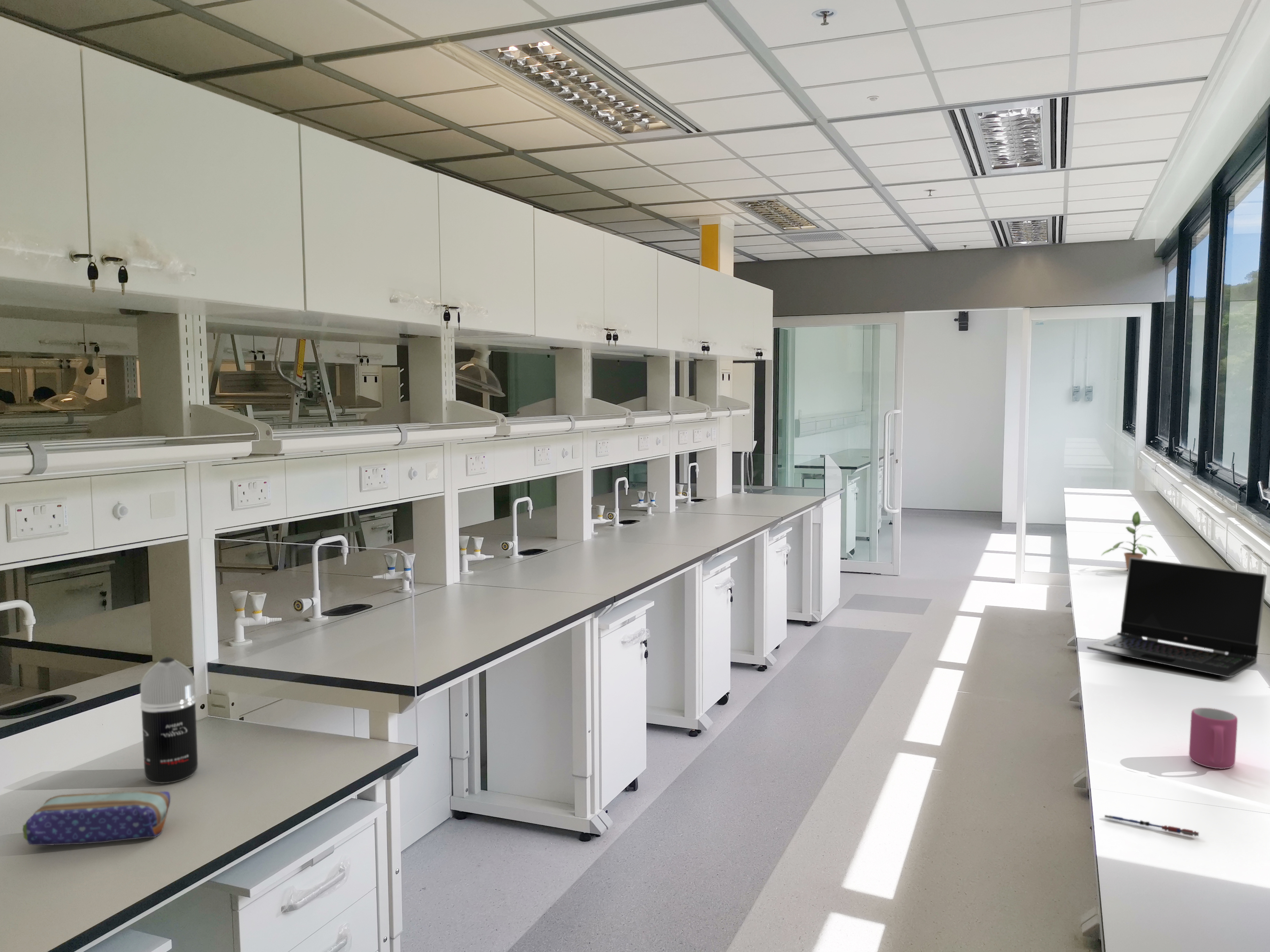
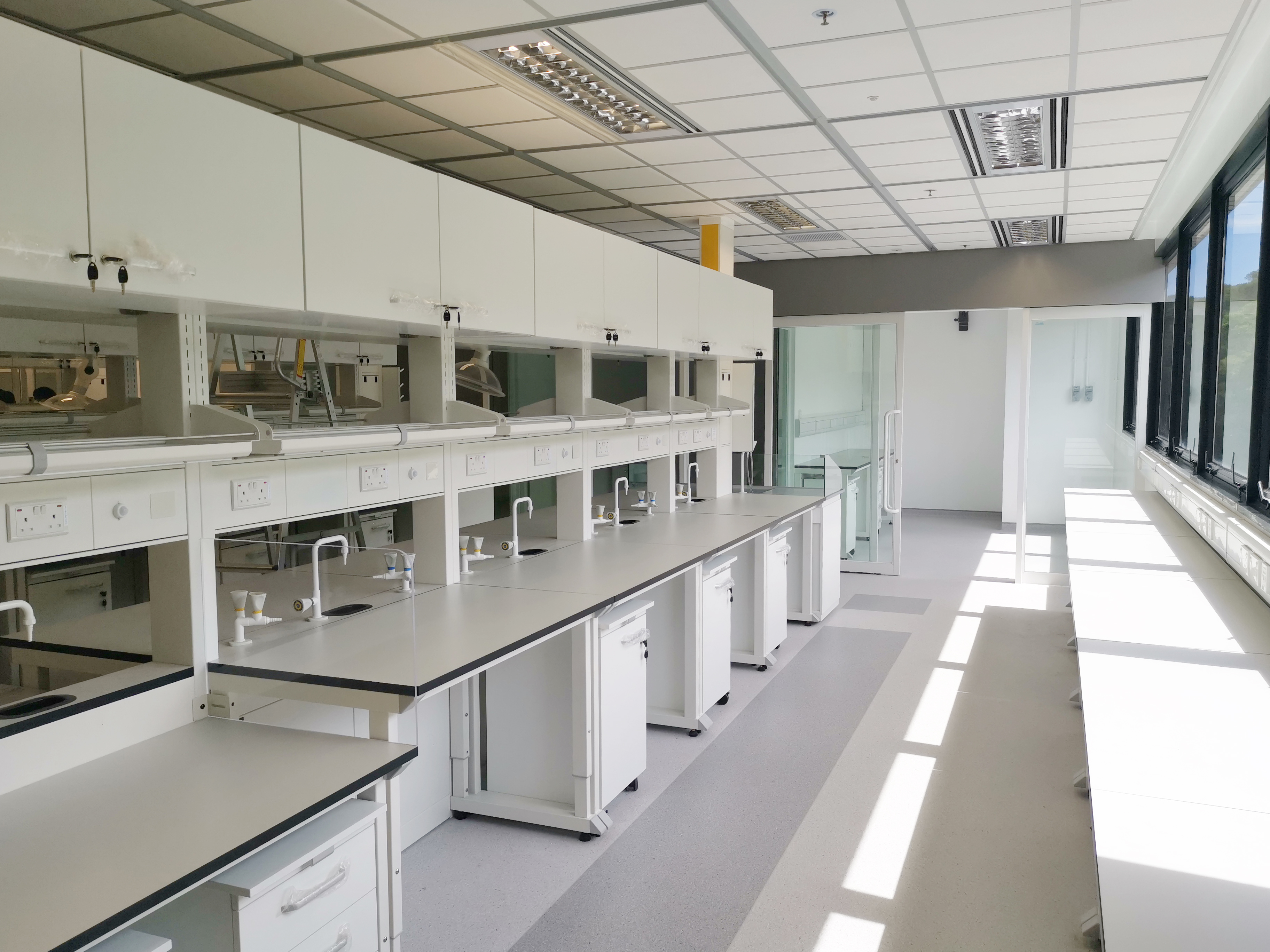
- spray bottle (169, 716)
- potted plant (1129, 542)
- pen (1151, 824)
- mug (1214, 741)
- laptop computer (1175, 614)
- pencil case (99, 816)
